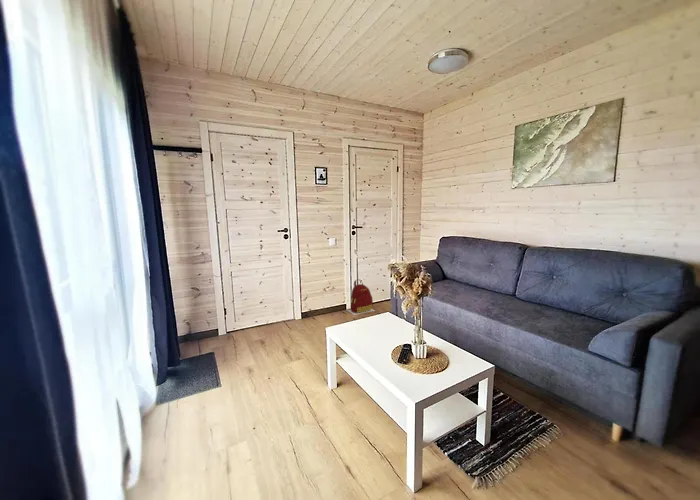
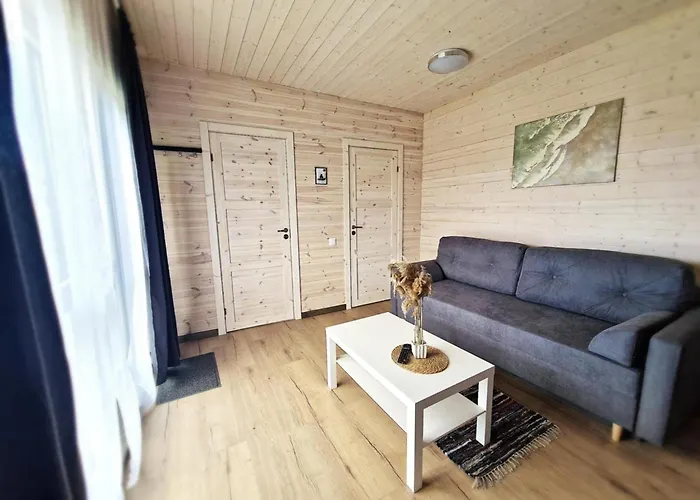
- backpack (360, 295)
